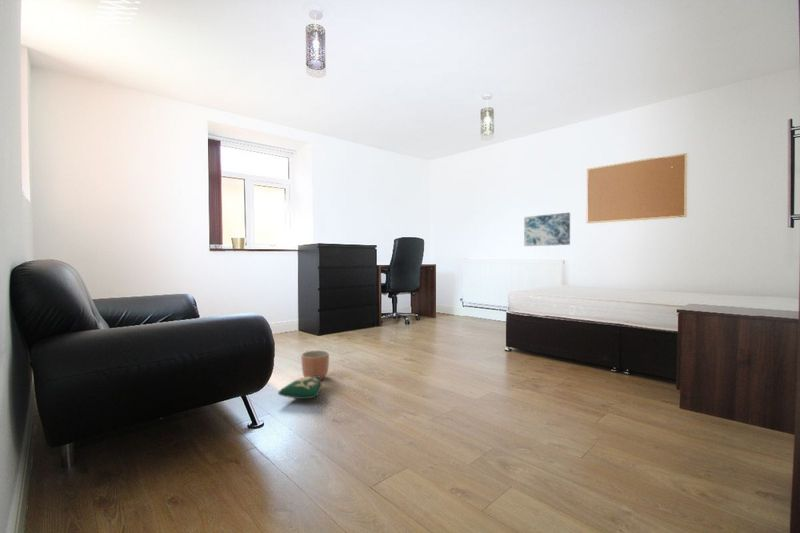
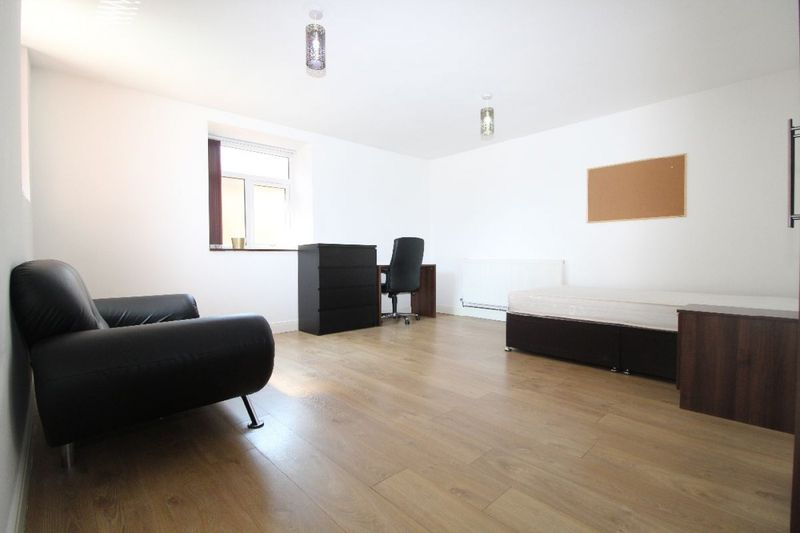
- planter (315, 366)
- bag (307, 386)
- wall art (546, 230)
